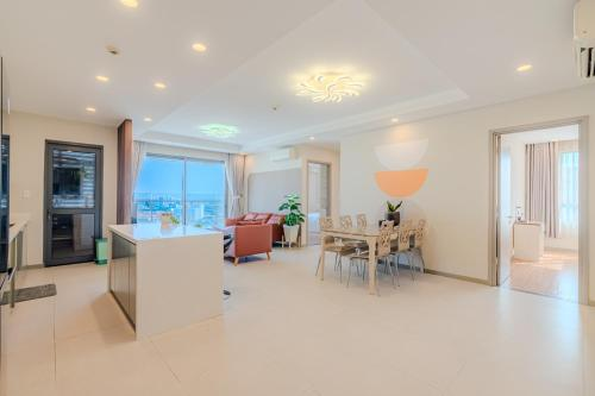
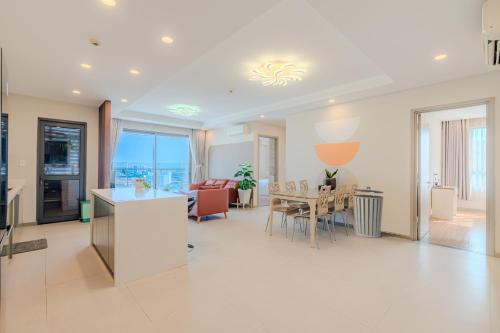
+ trash can (368, 210)
